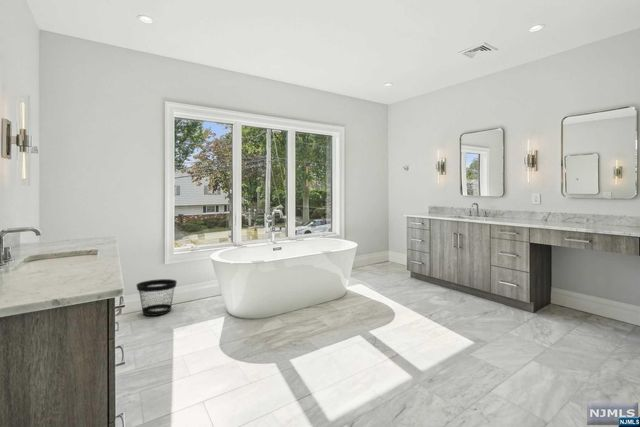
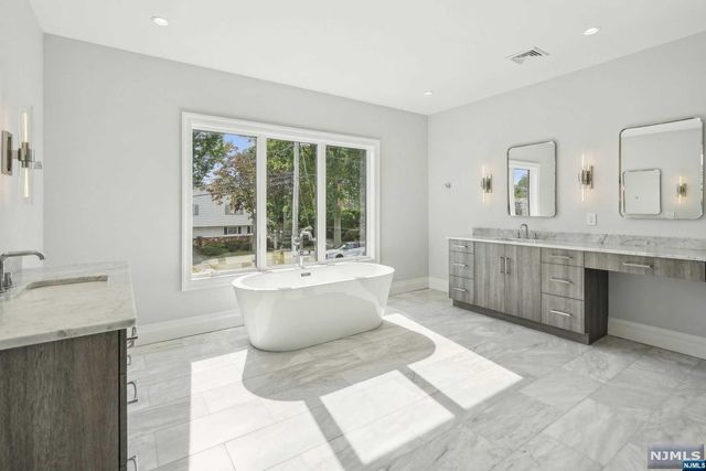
- wastebasket (157, 296)
